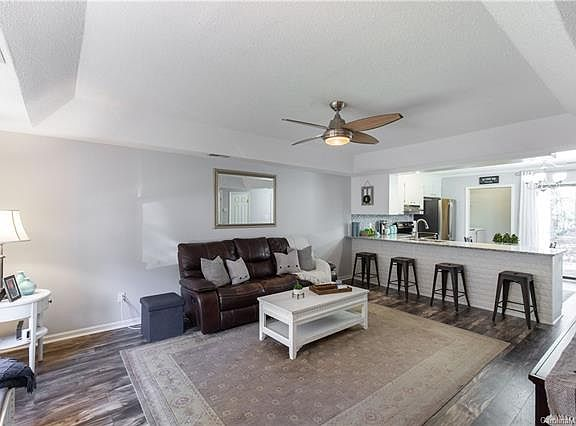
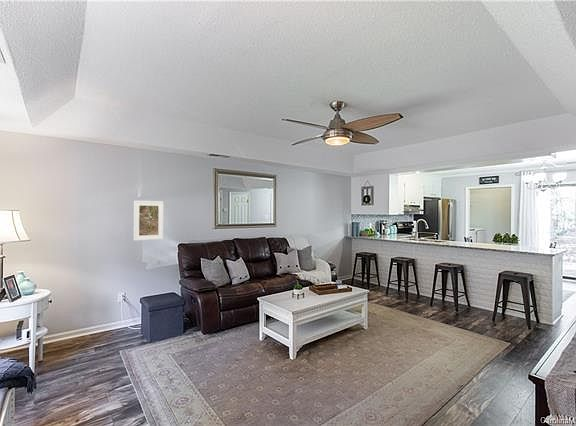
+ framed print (148, 220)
